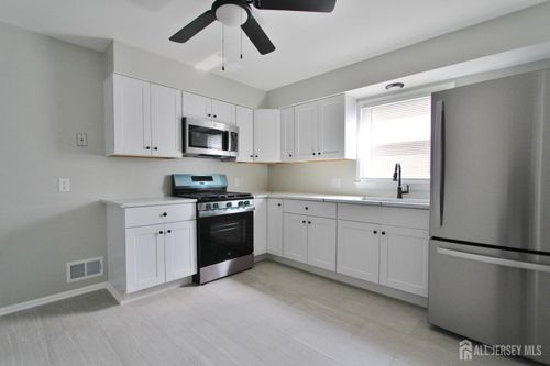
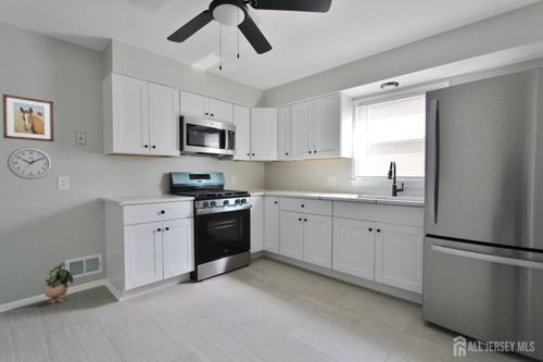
+ wall clock (30, 163)
+ wall art (29, 118)
+ potted plant (59, 283)
